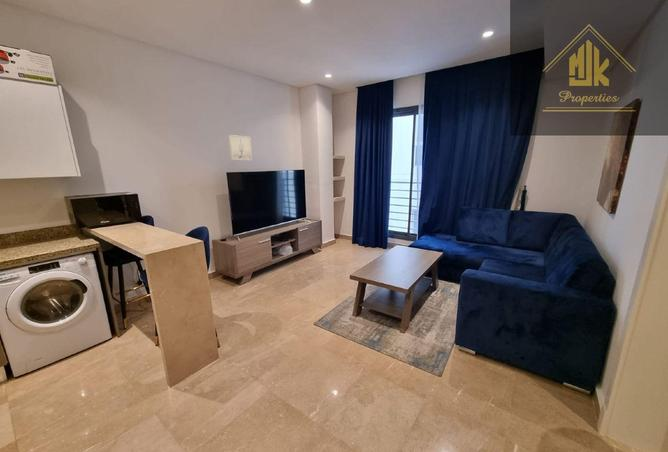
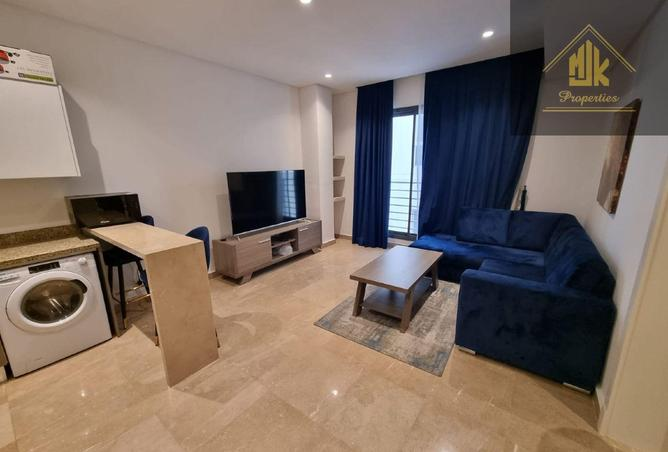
- wall art (240, 148)
